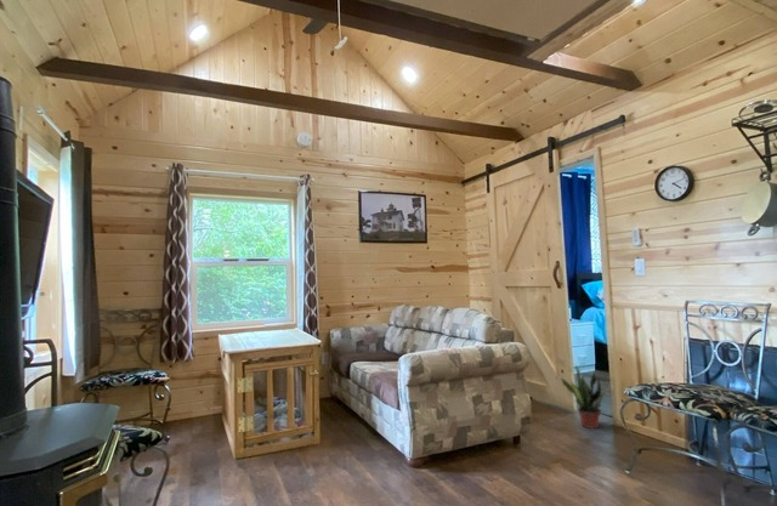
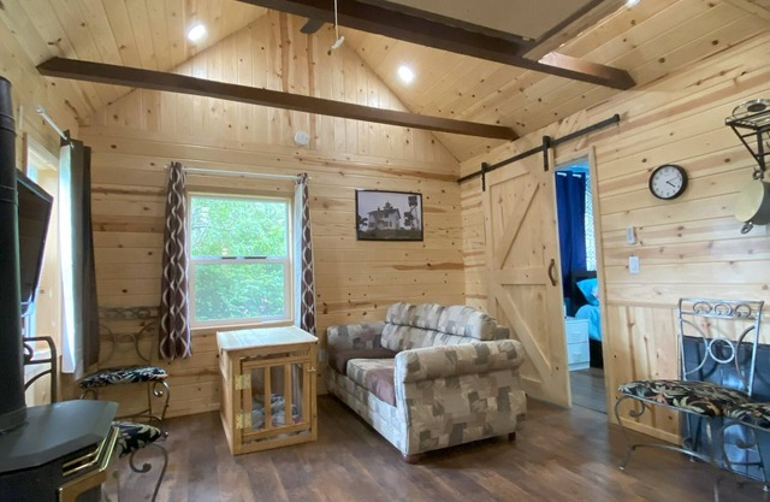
- potted plant (585, 397)
